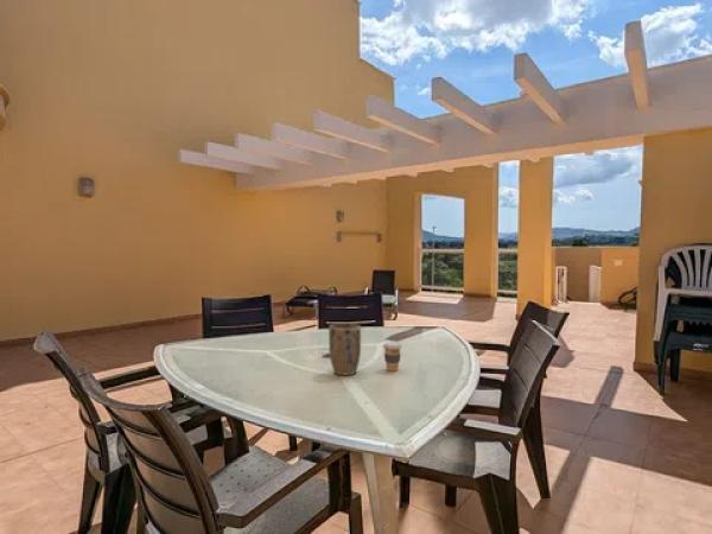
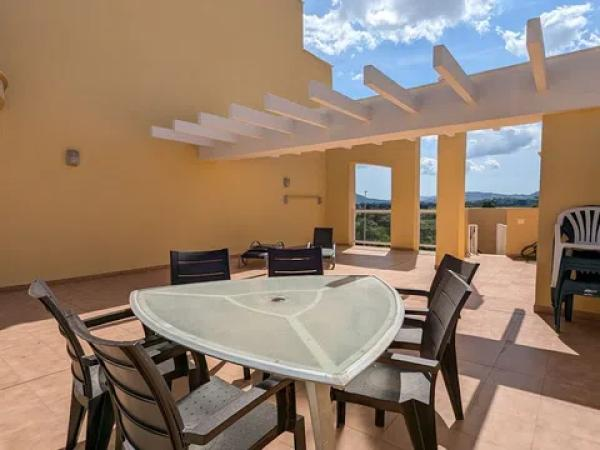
- plant pot (344, 349)
- coffee cup (392, 356)
